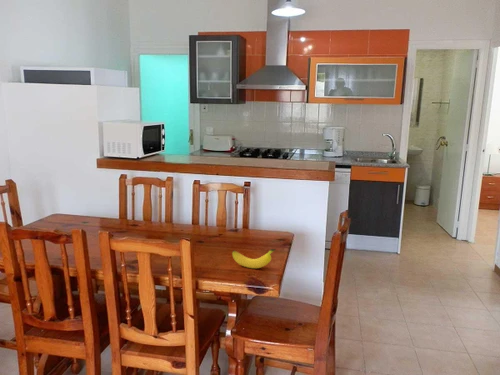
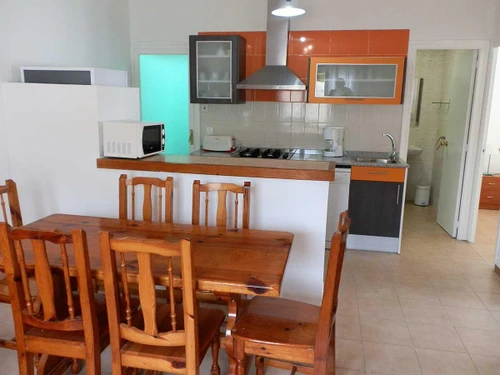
- banana (253, 259)
